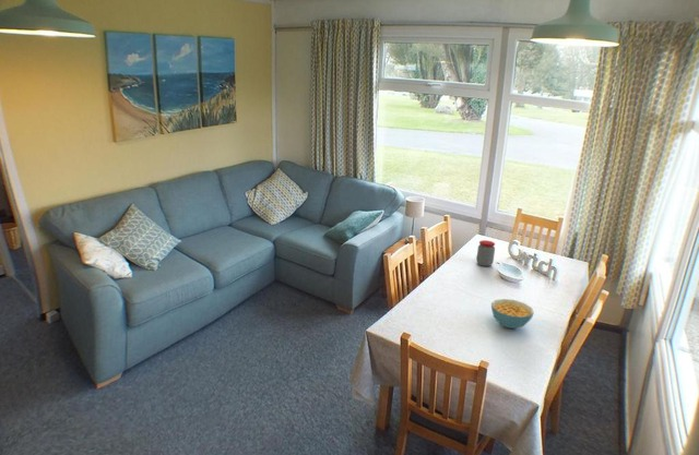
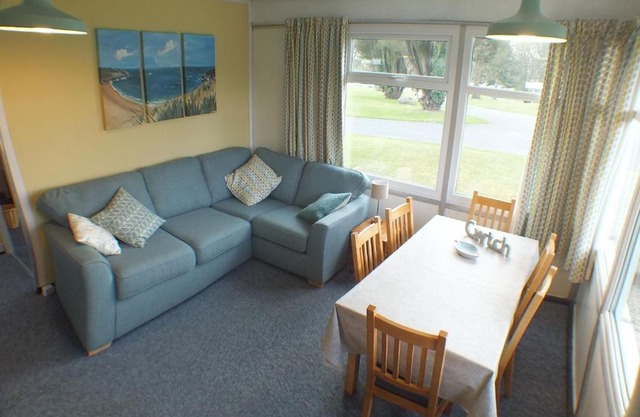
- jar (485, 253)
- cereal bowl (510, 316)
